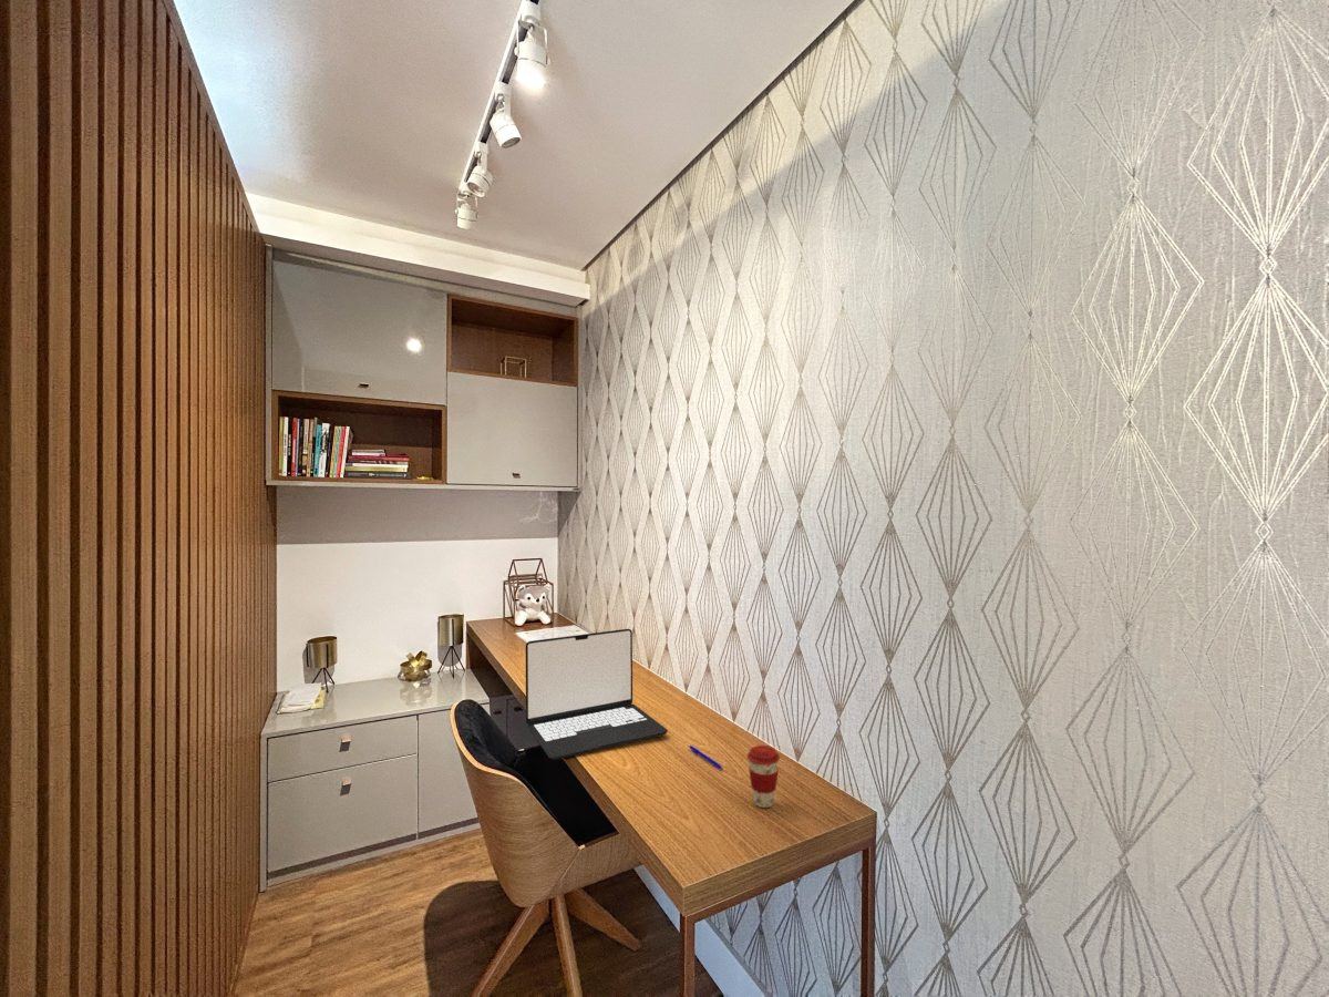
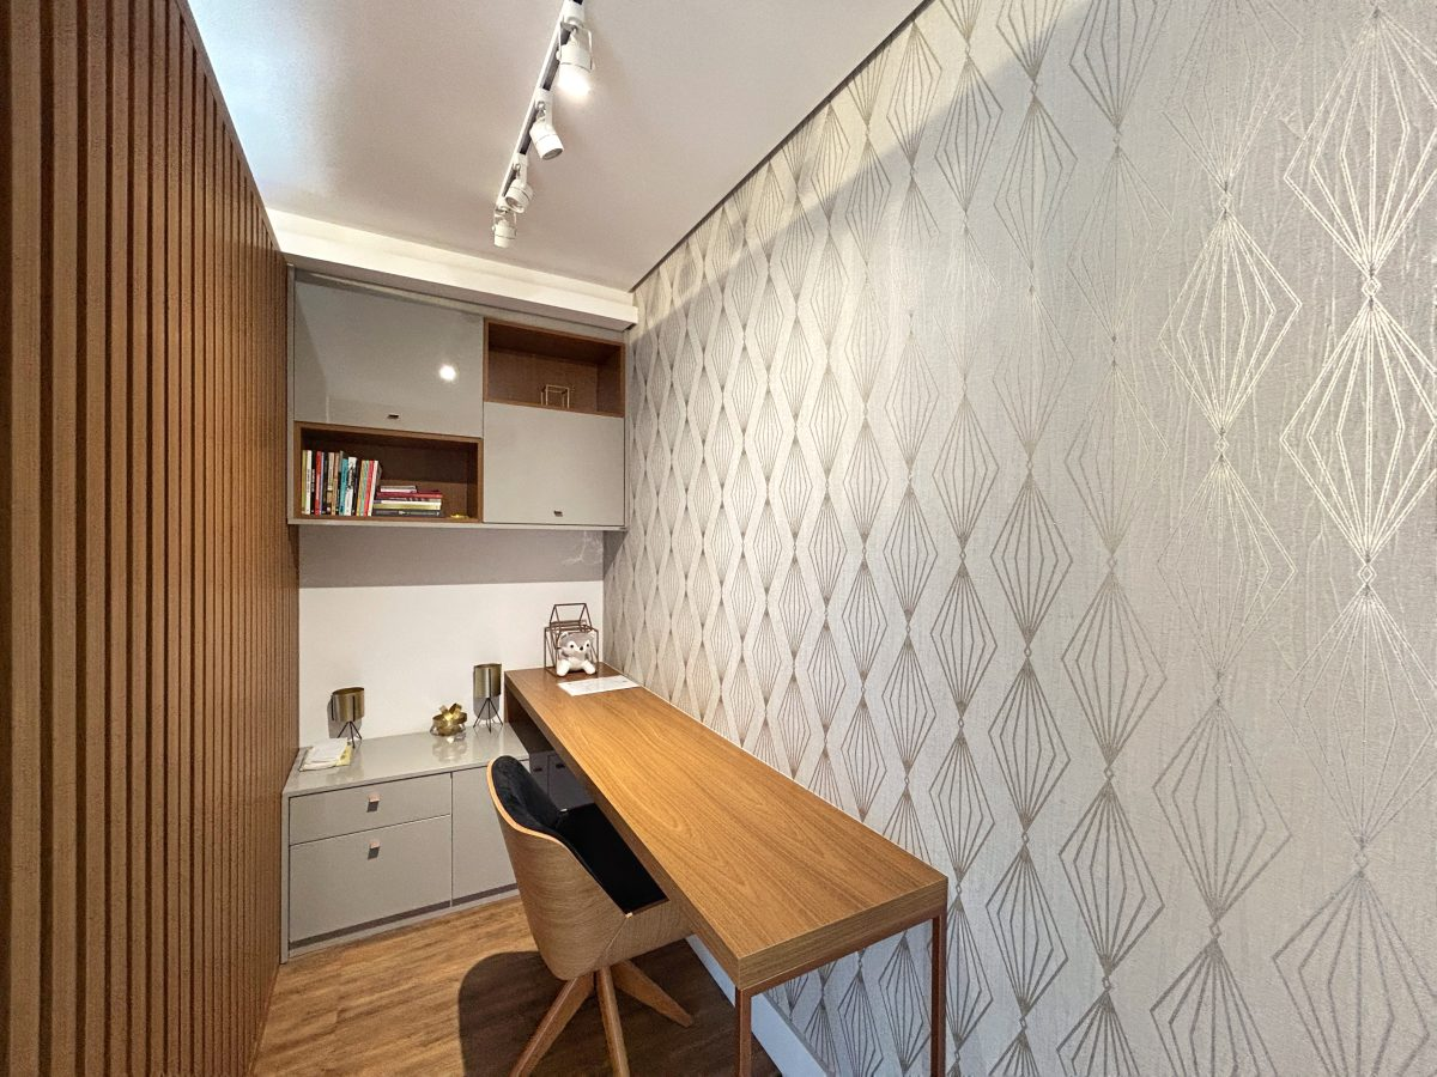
- laptop (596, 687)
- coffee cup (763, 775)
- pen (705, 757)
